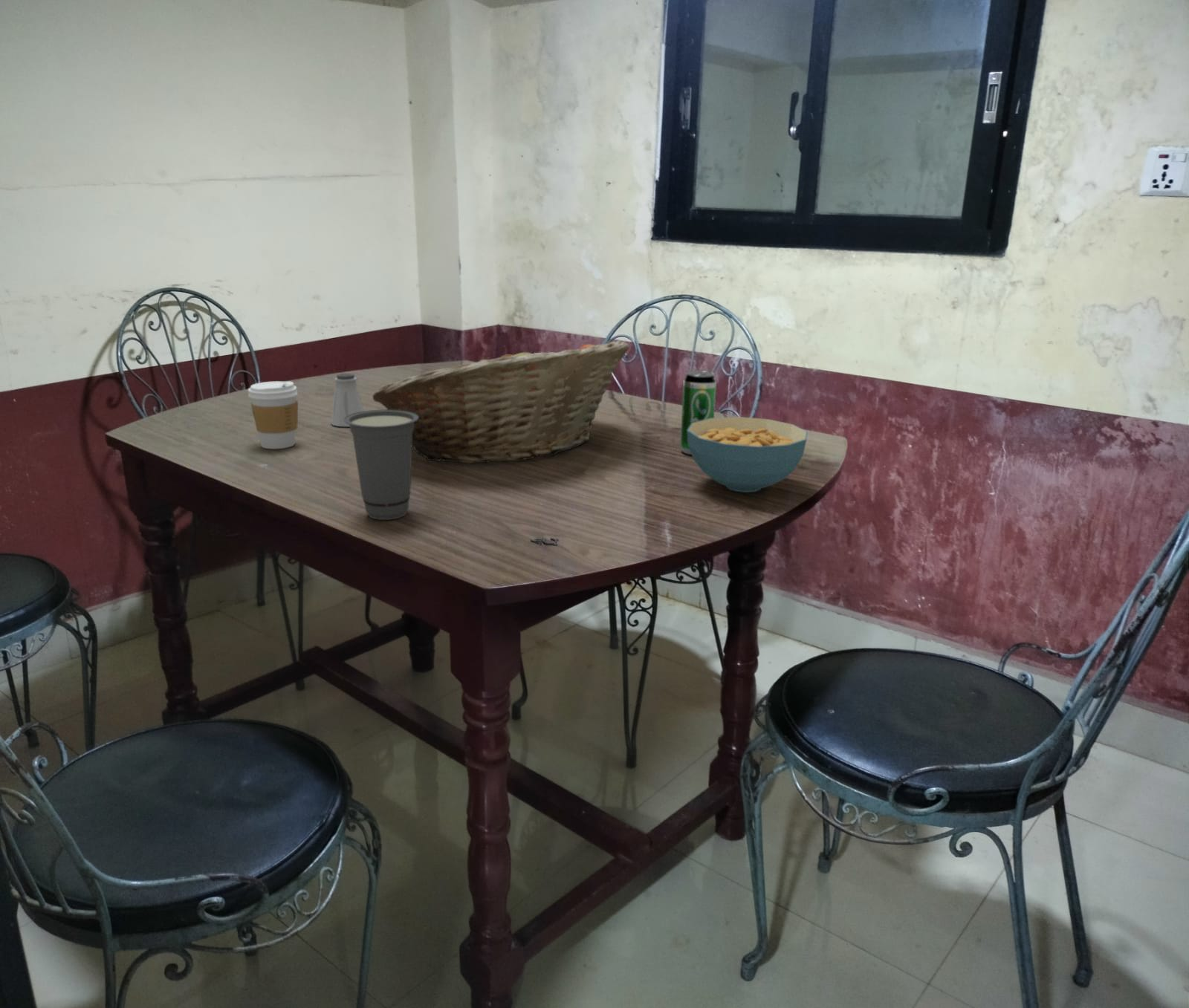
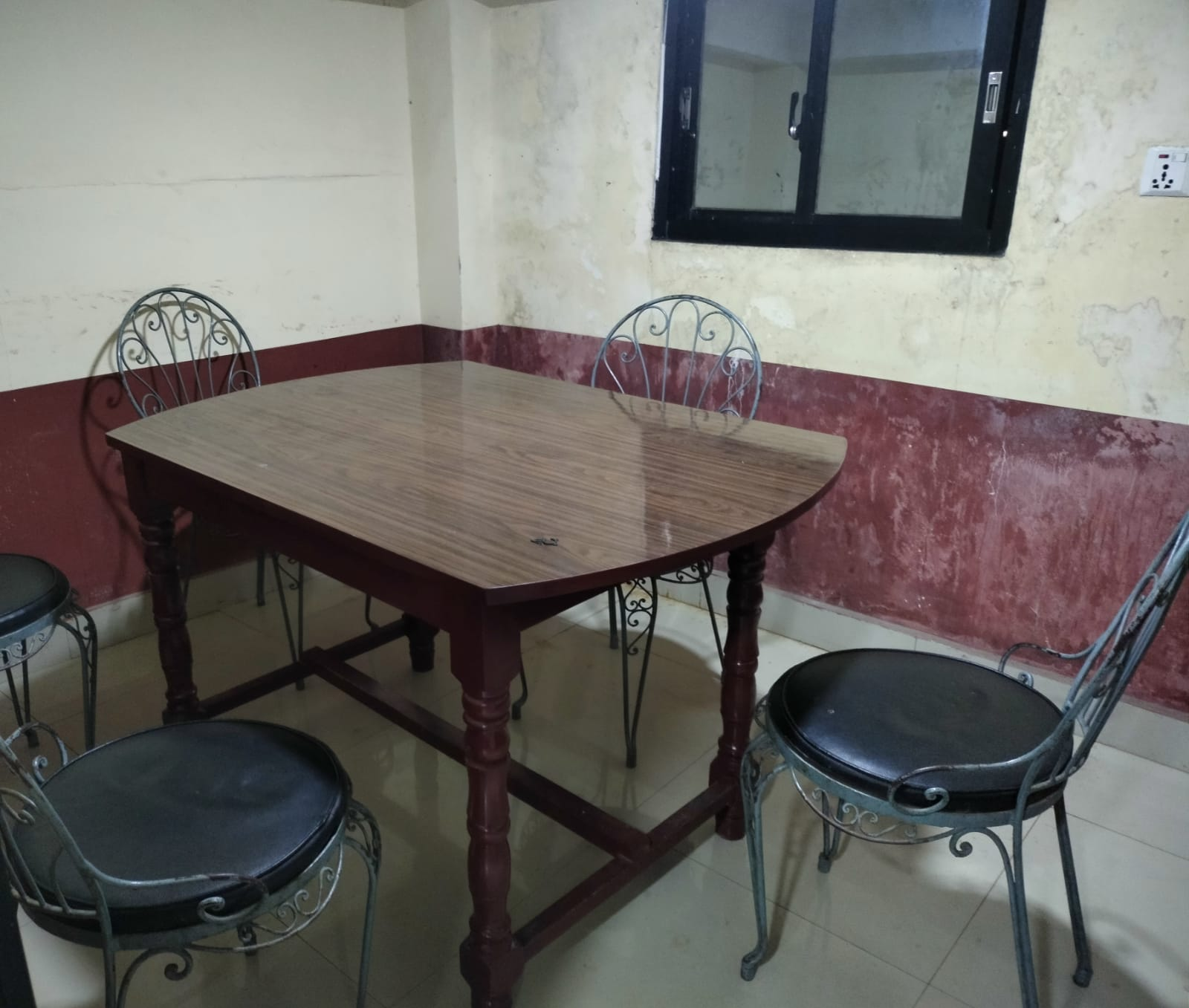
- cup (384, 466)
- saltshaker (347, 398)
- beverage can (698, 412)
- cereal bowl (745, 459)
- fruit basket (507, 391)
- coffee cup (275, 414)
